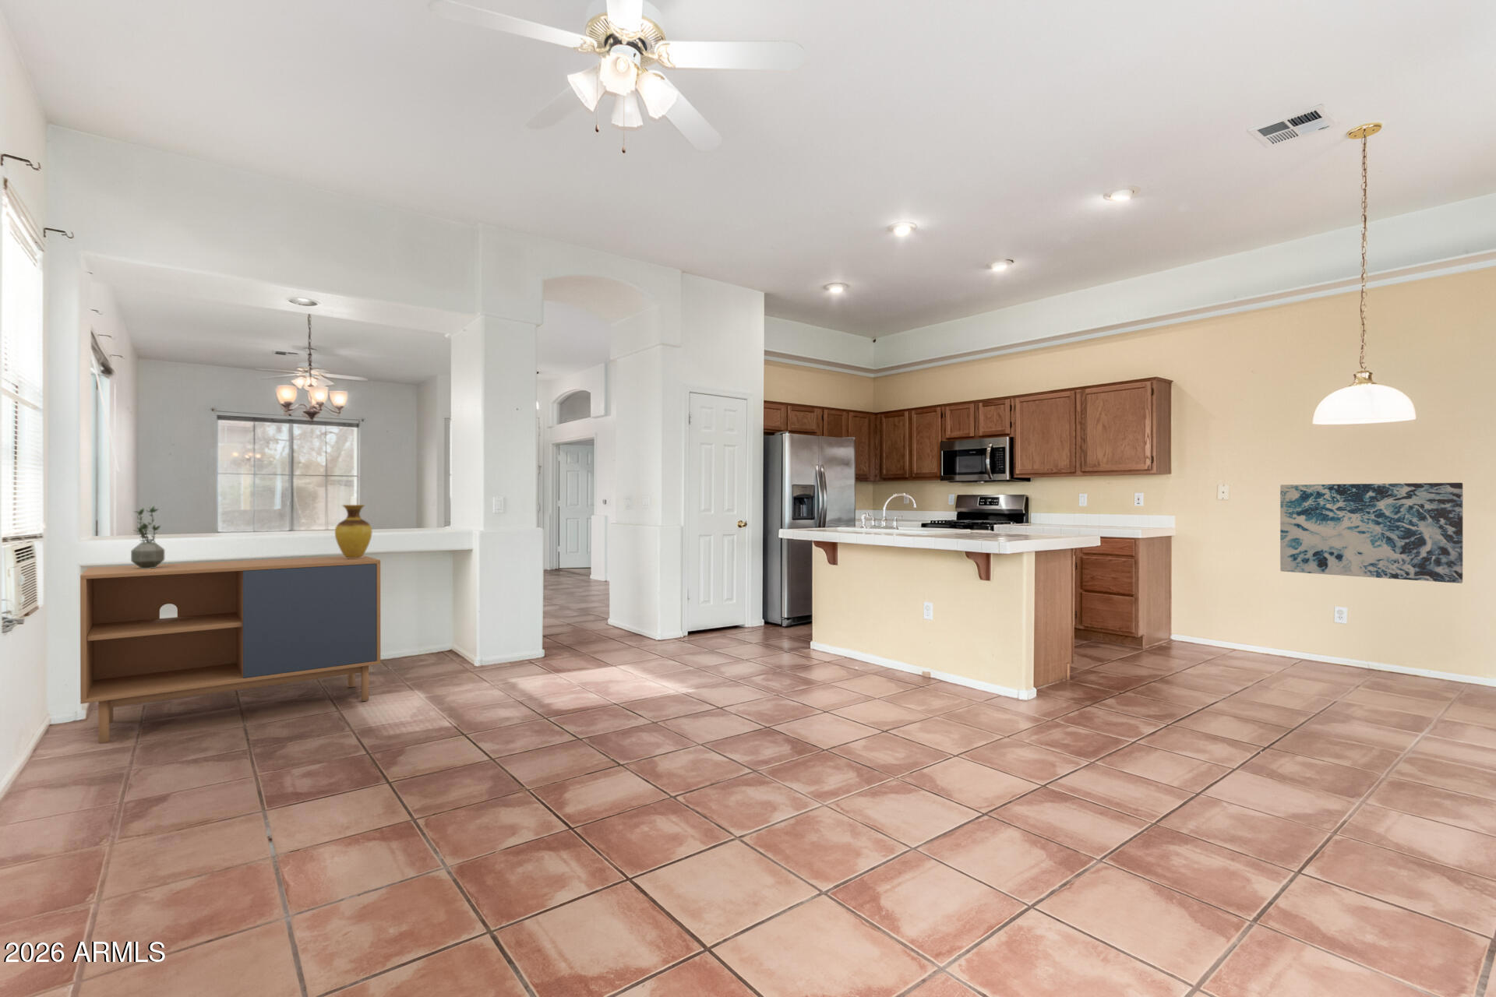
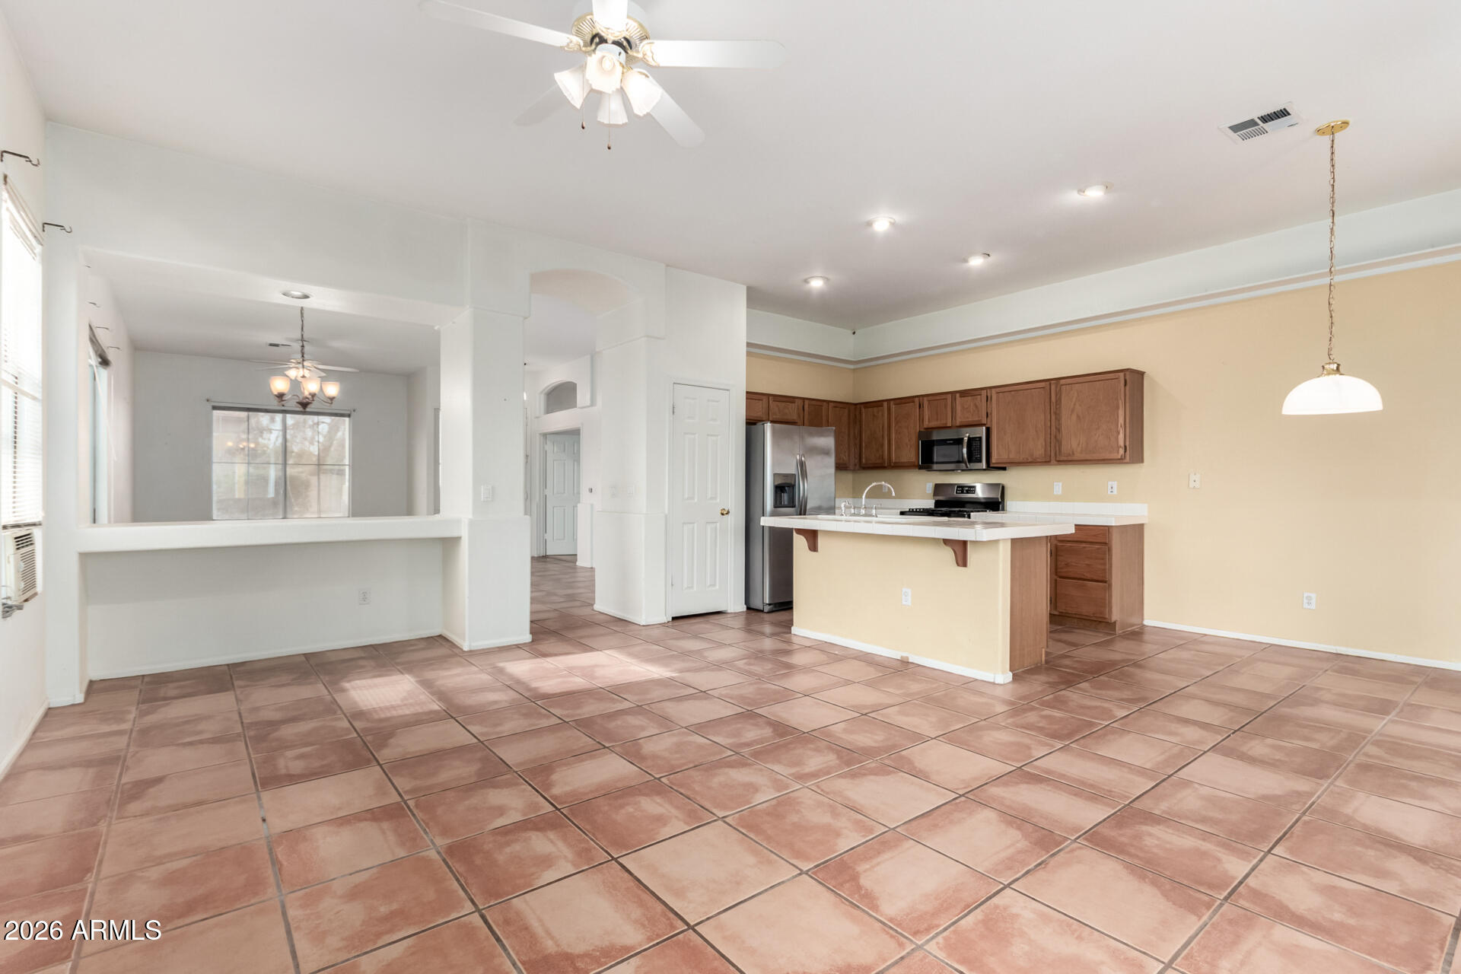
- storage cabinet (243, 638)
- vase (353, 531)
- potted plant (148, 536)
- wall art (1365, 530)
